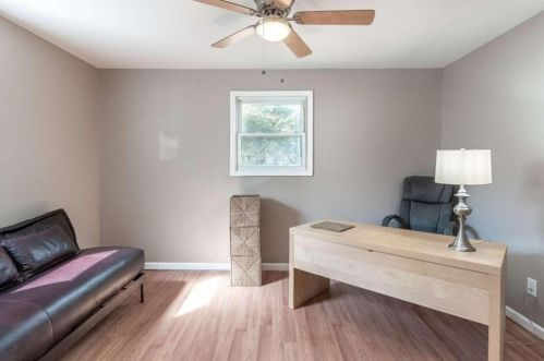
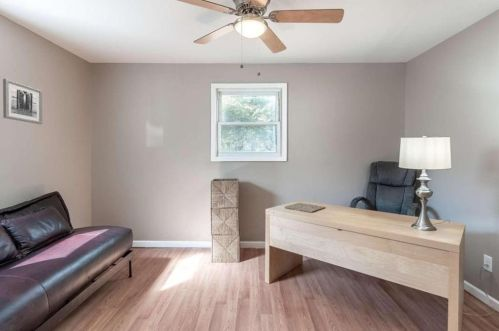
+ wall art (24, 103)
